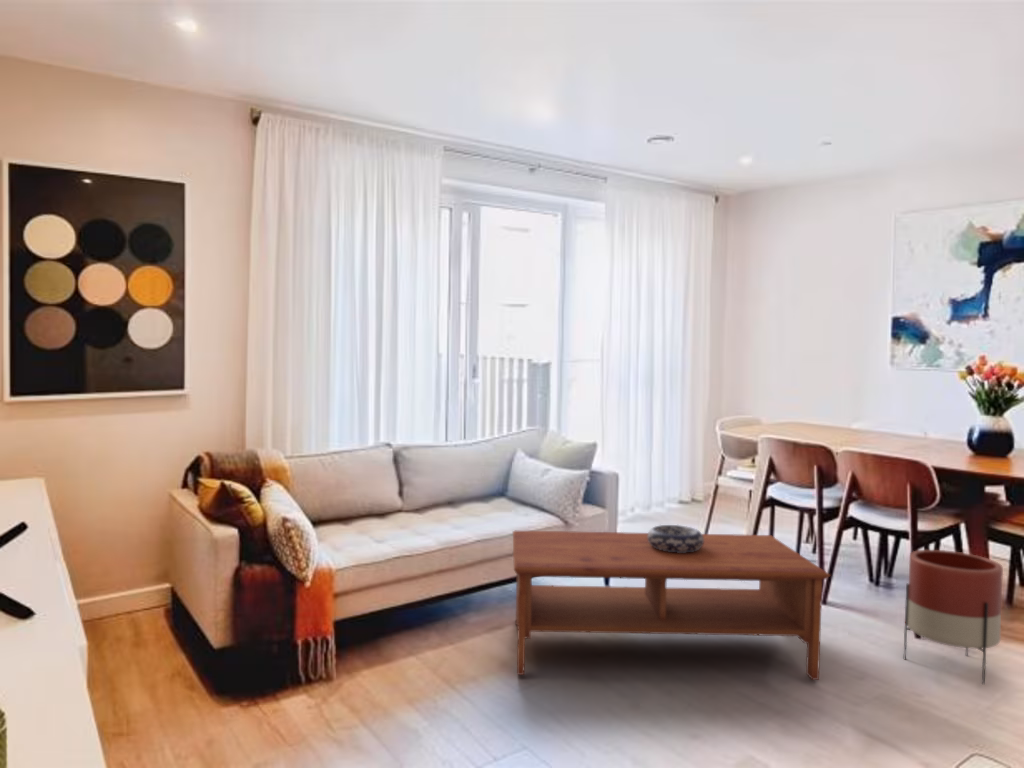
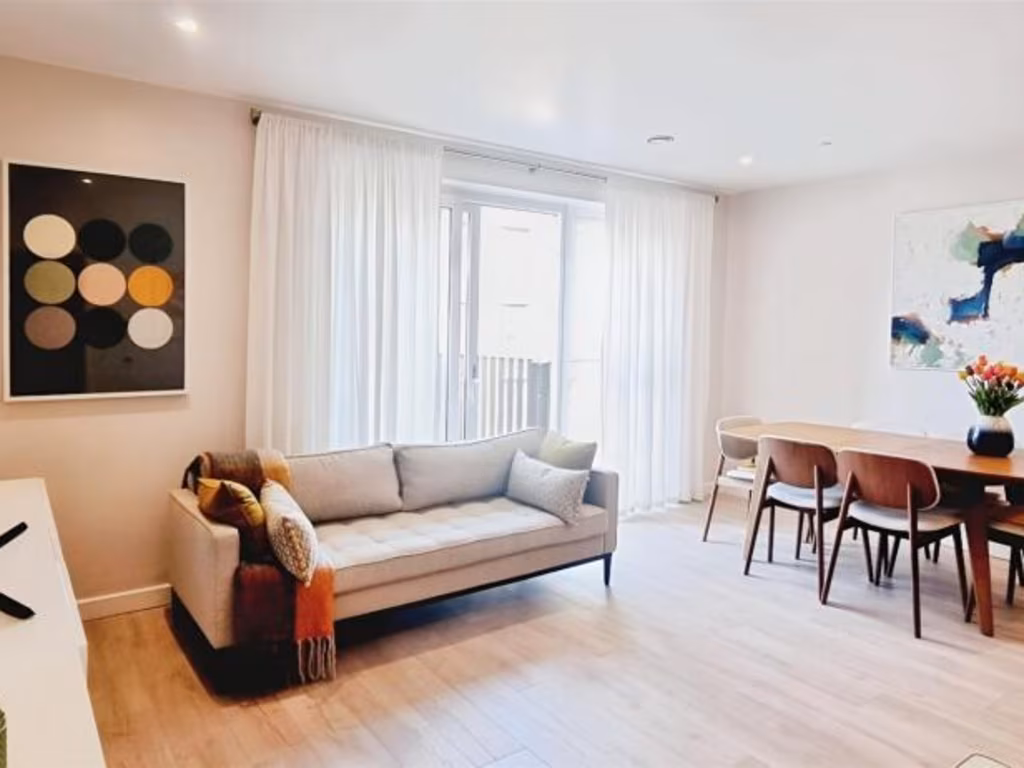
- coffee table (654, 598)
- decorative bowl (675, 538)
- planter (953, 613)
